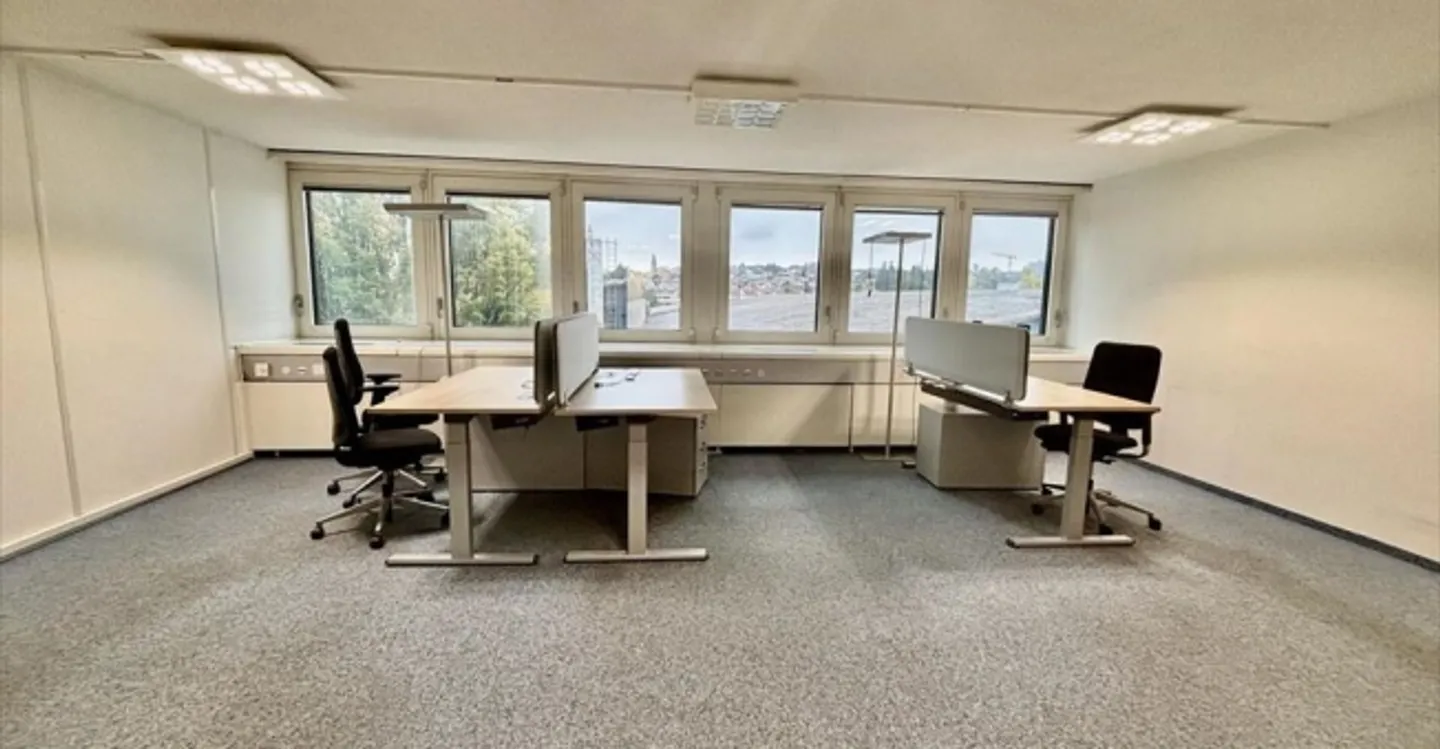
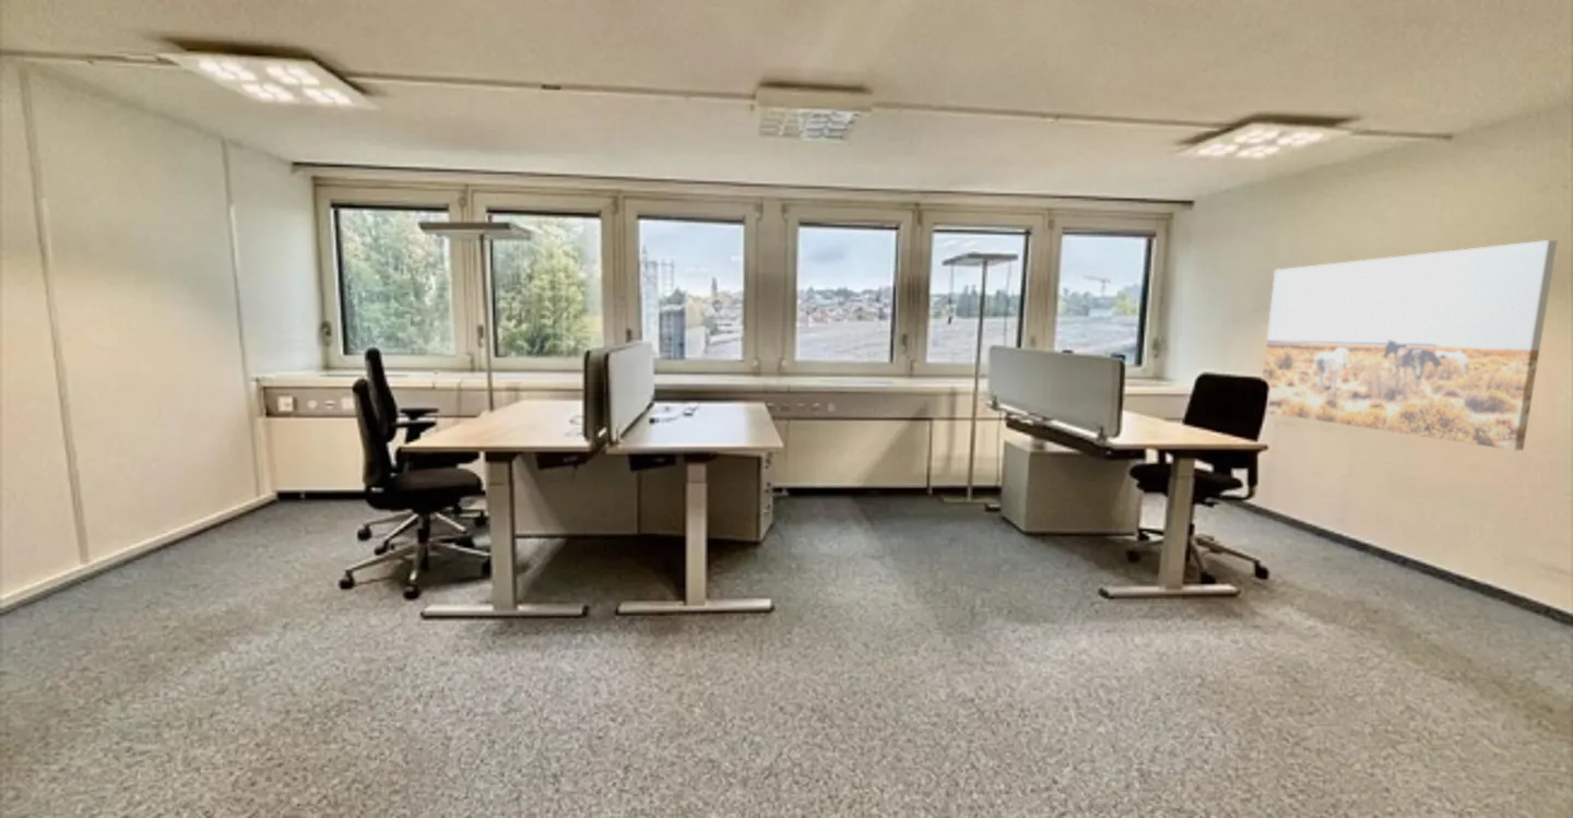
+ wall art (1376, 343)
